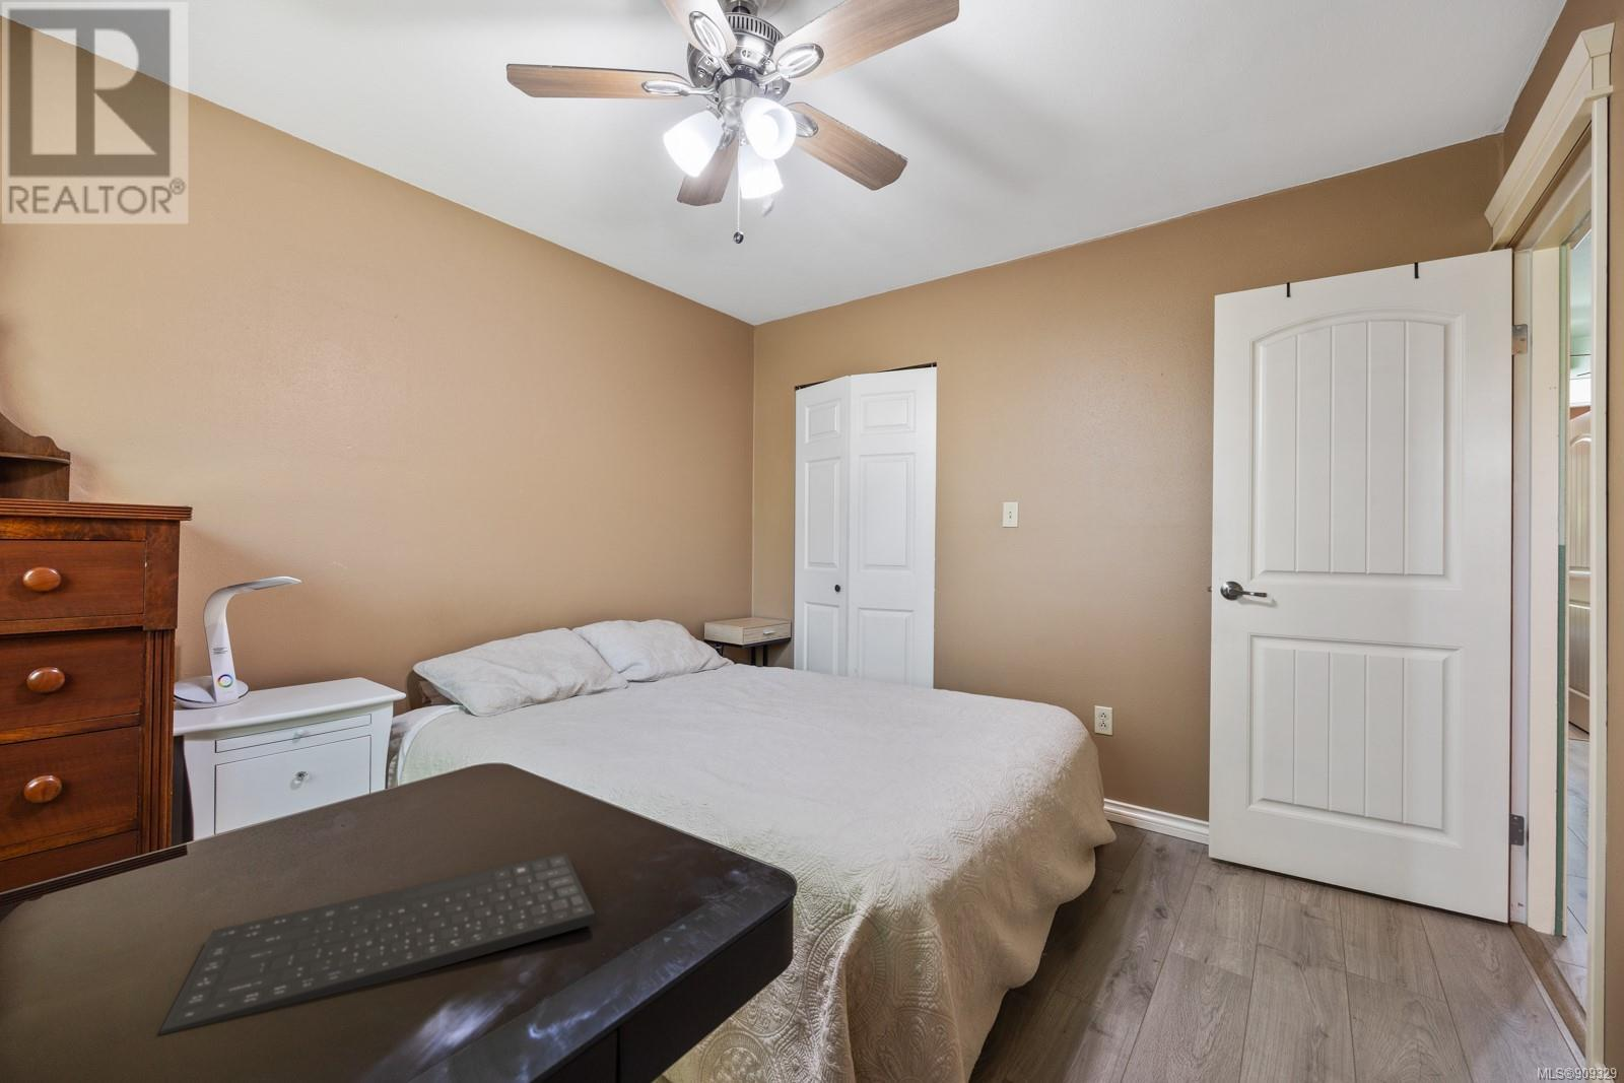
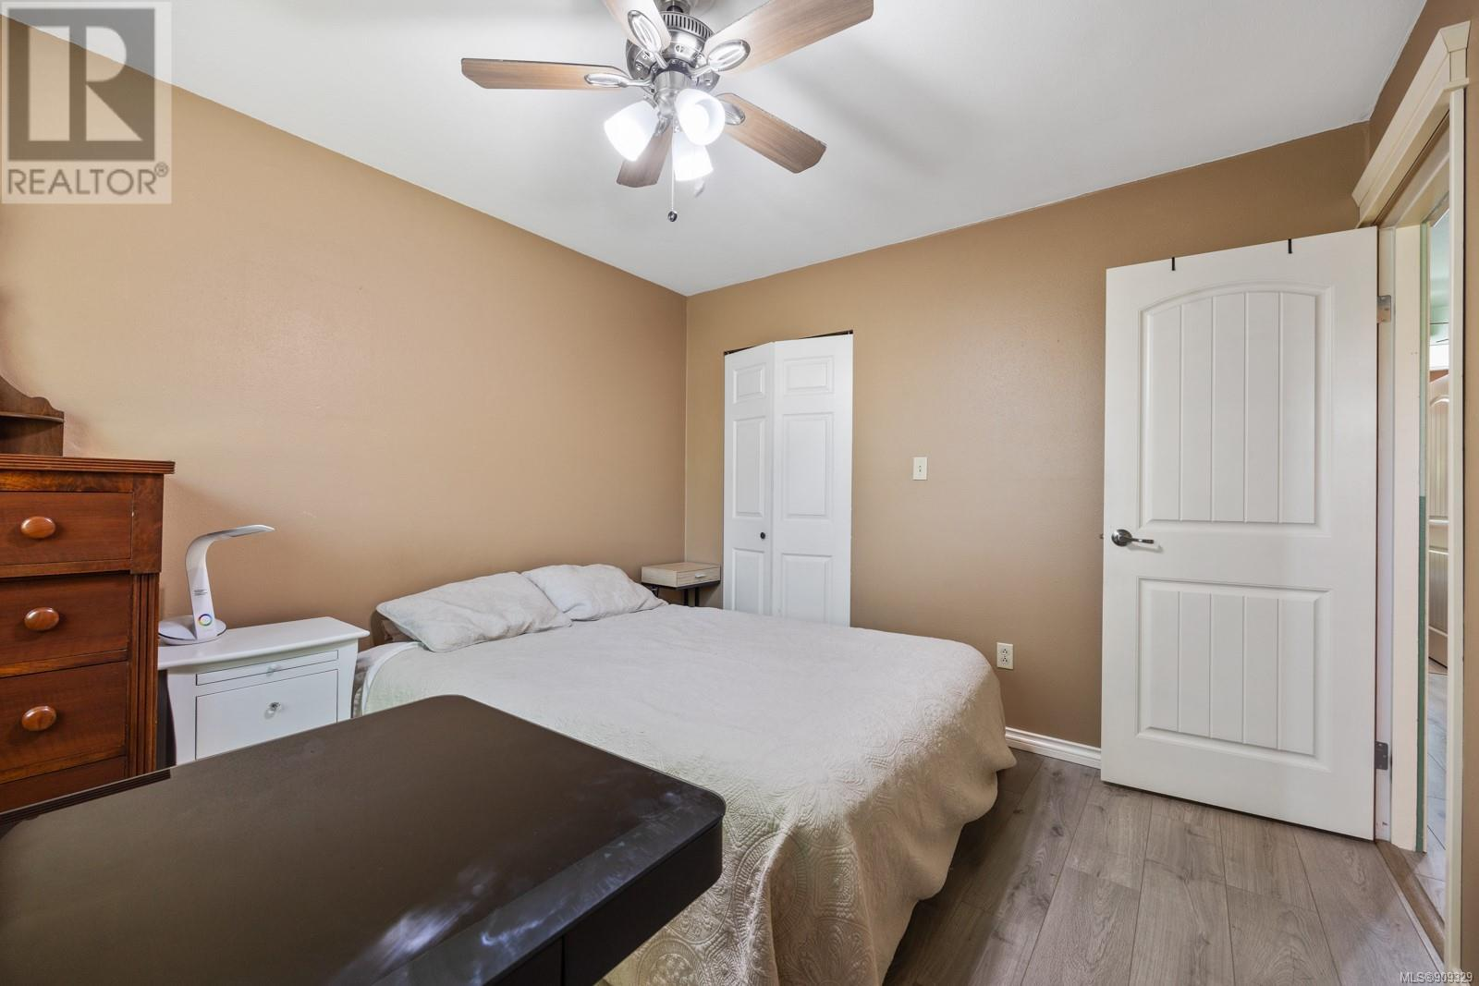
- keyboard (408, 927)
